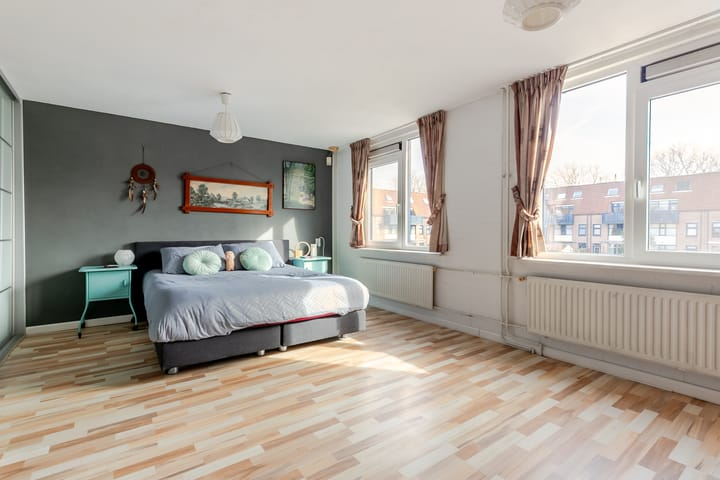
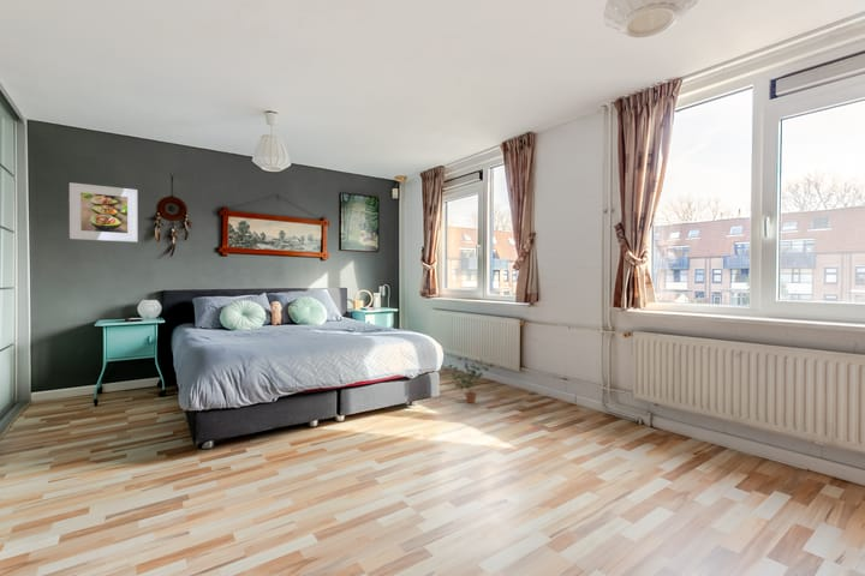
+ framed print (105, 212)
+ potted plant (470, 379)
